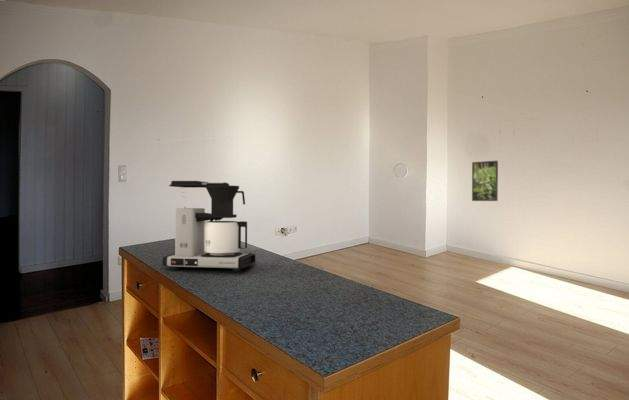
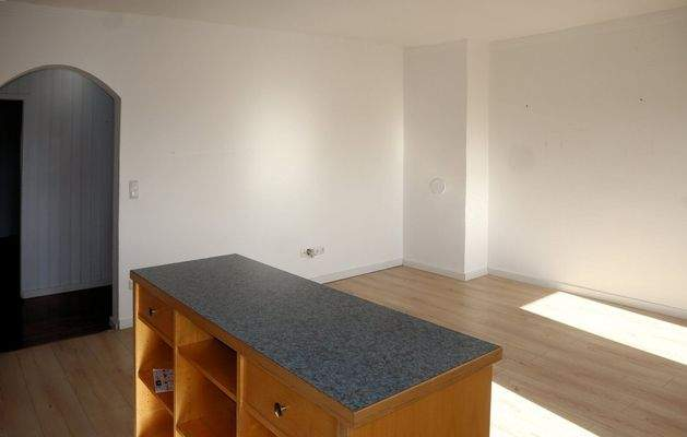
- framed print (484, 181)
- coffee maker (210, 224)
